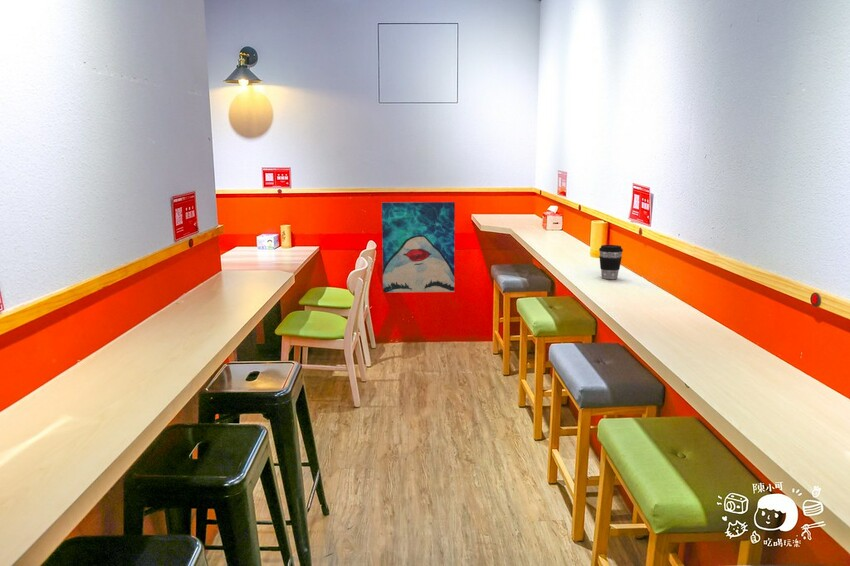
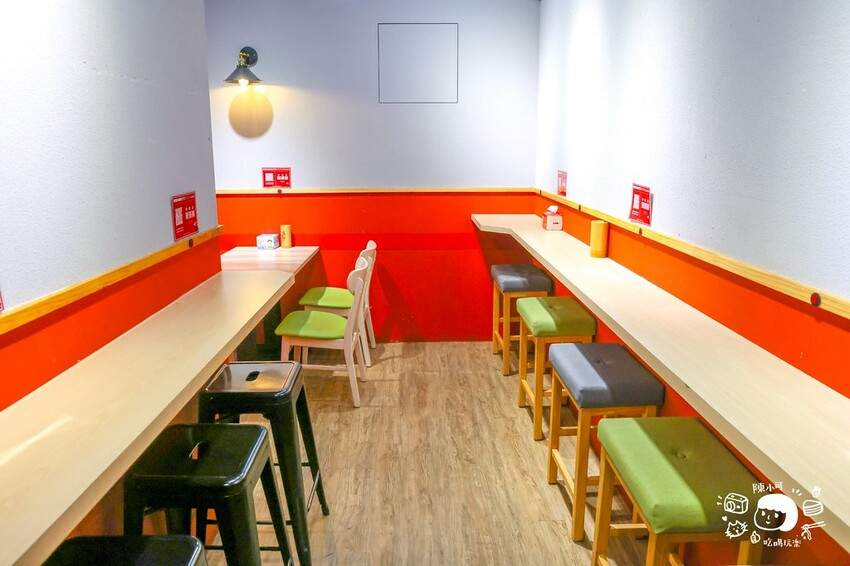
- wall art (418, 247)
- coffee cup (610, 262)
